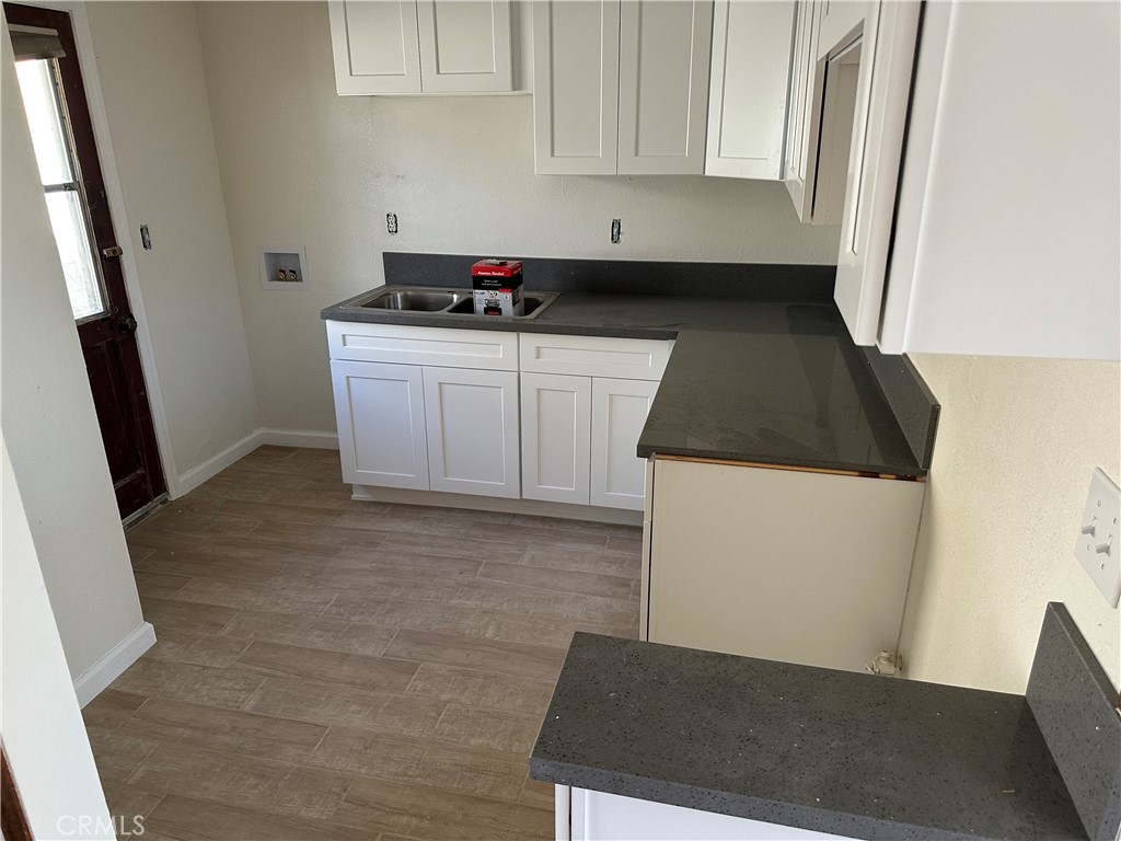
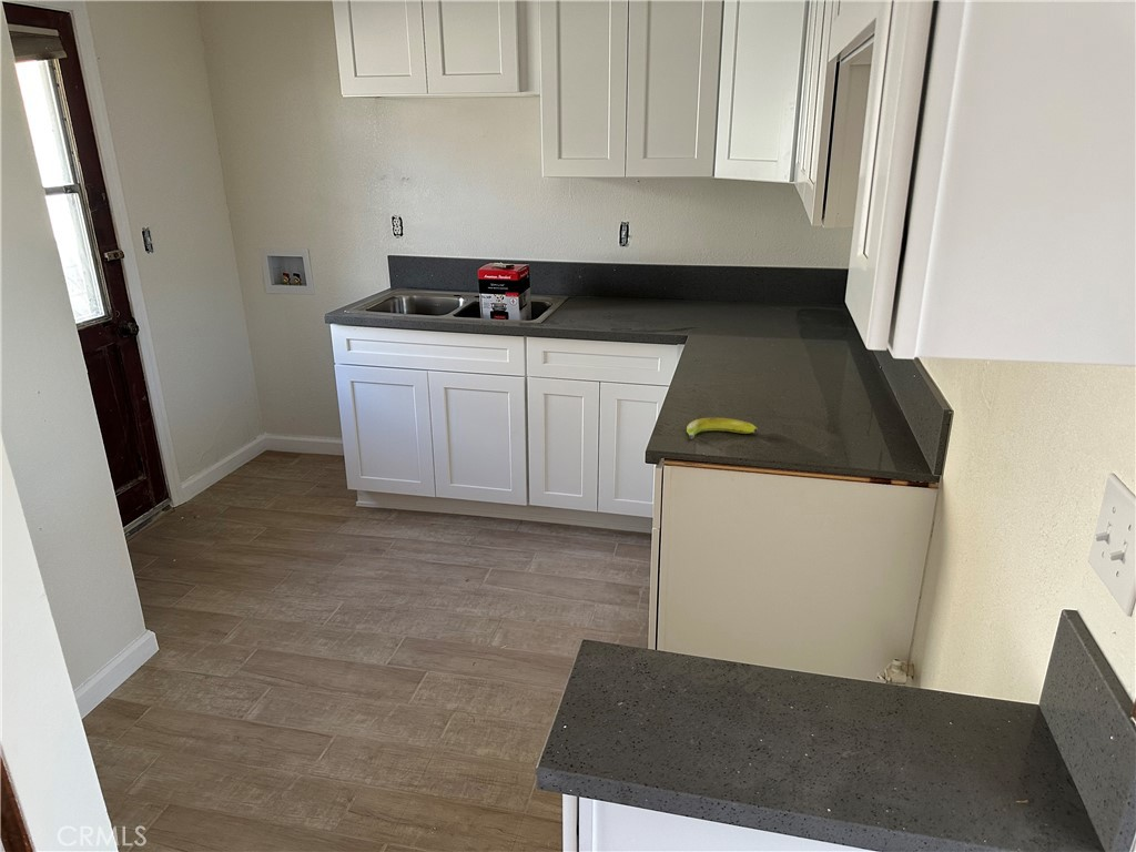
+ banana (717, 427)
